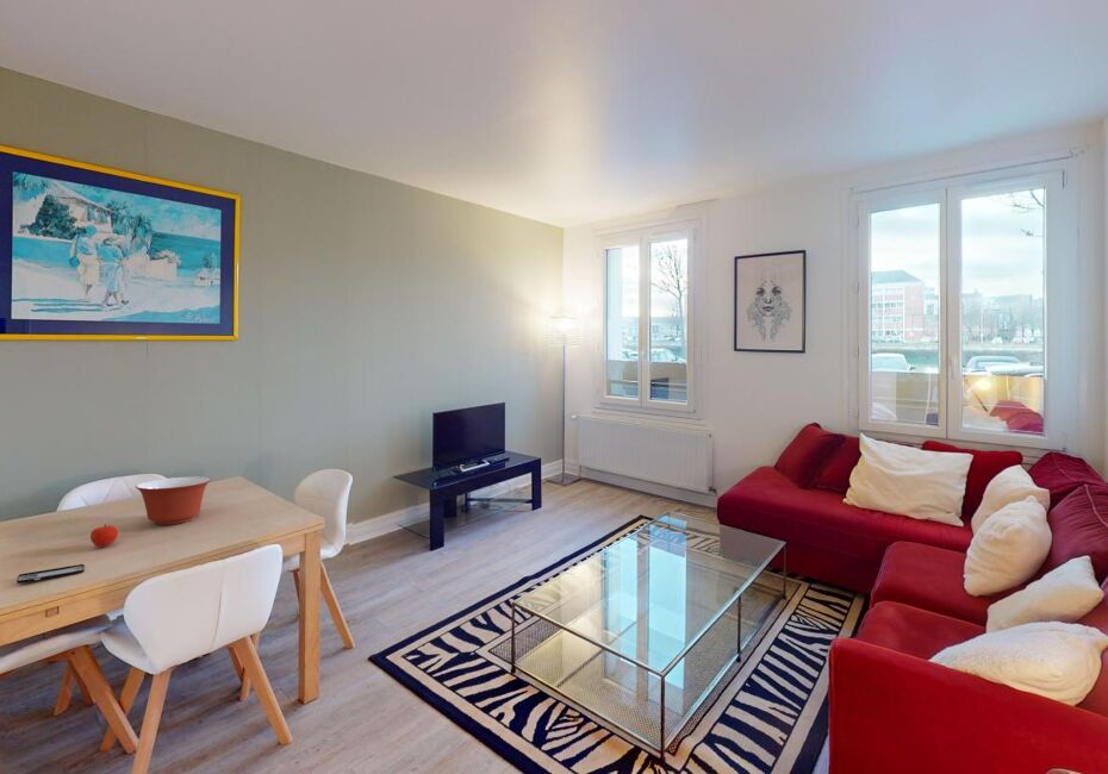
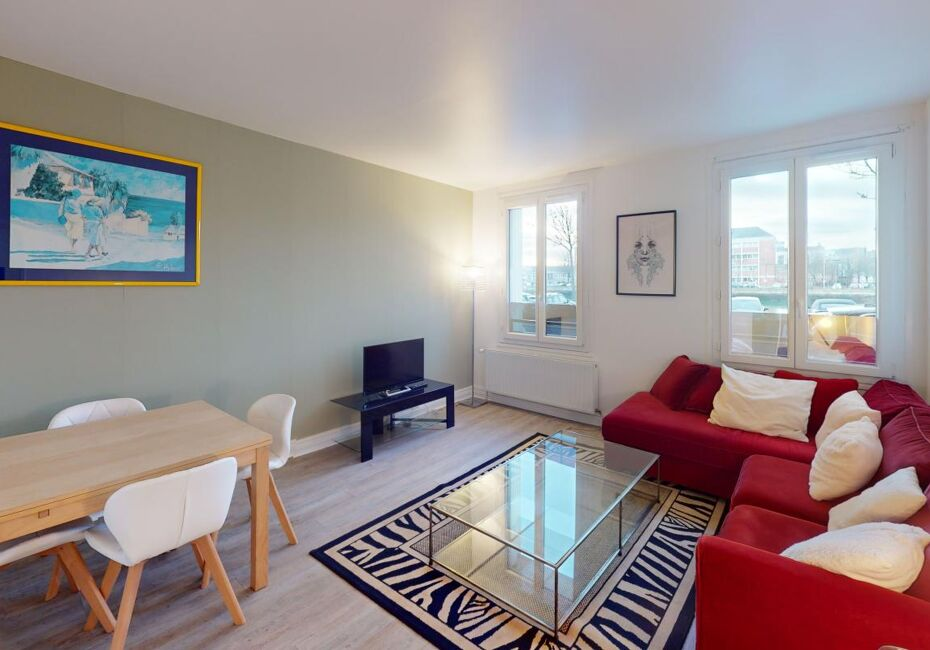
- fruit (104, 535)
- smartphone (51, 573)
- mixing bowl (174, 501)
